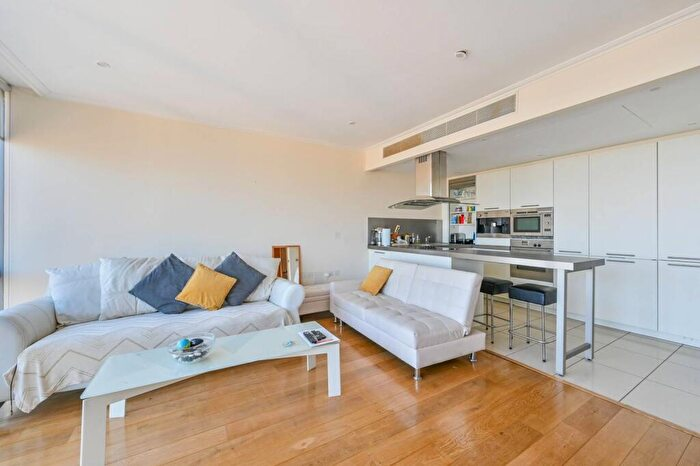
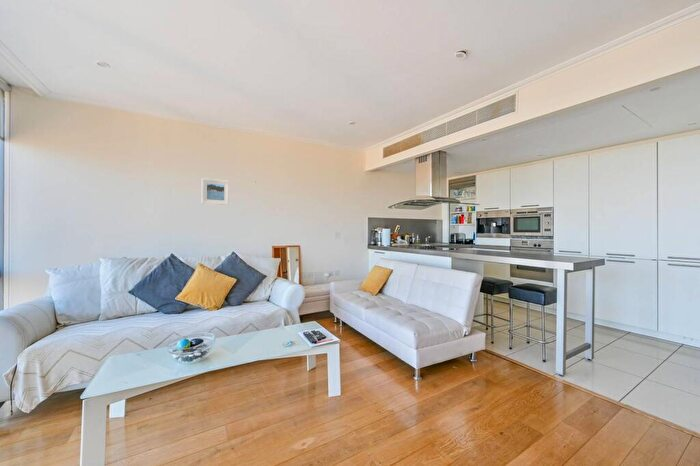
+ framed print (215, 192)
